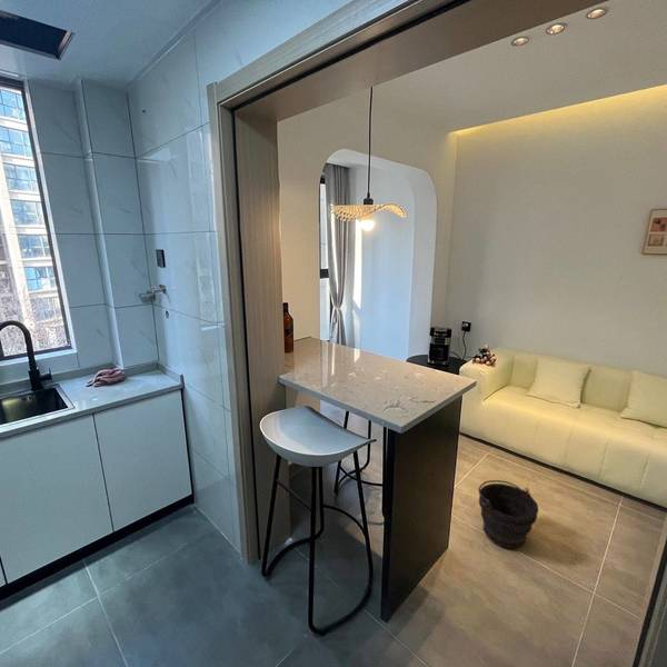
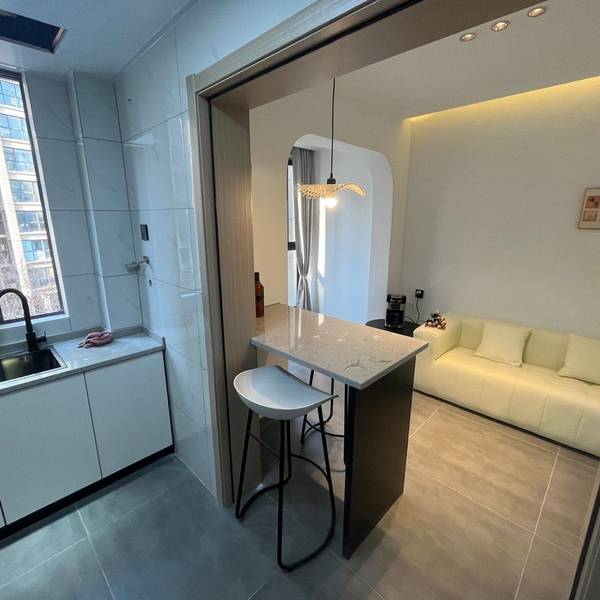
- bucket (505, 515)
